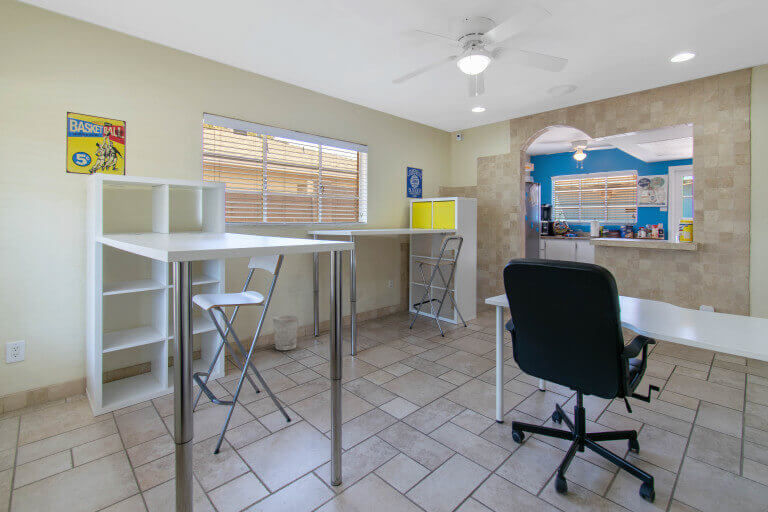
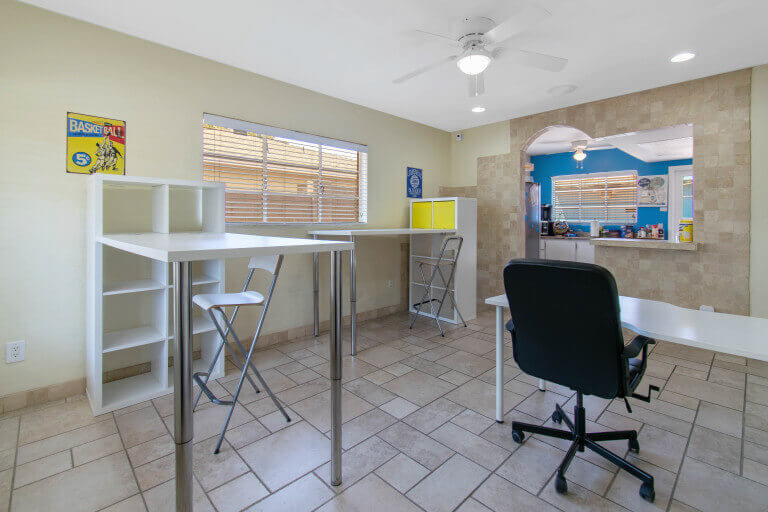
- wastebasket (285, 332)
